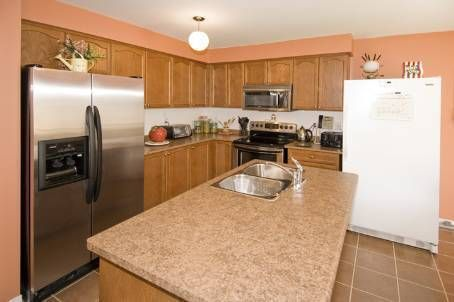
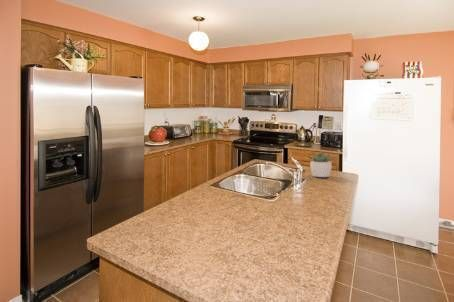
+ succulent plant (320, 164)
